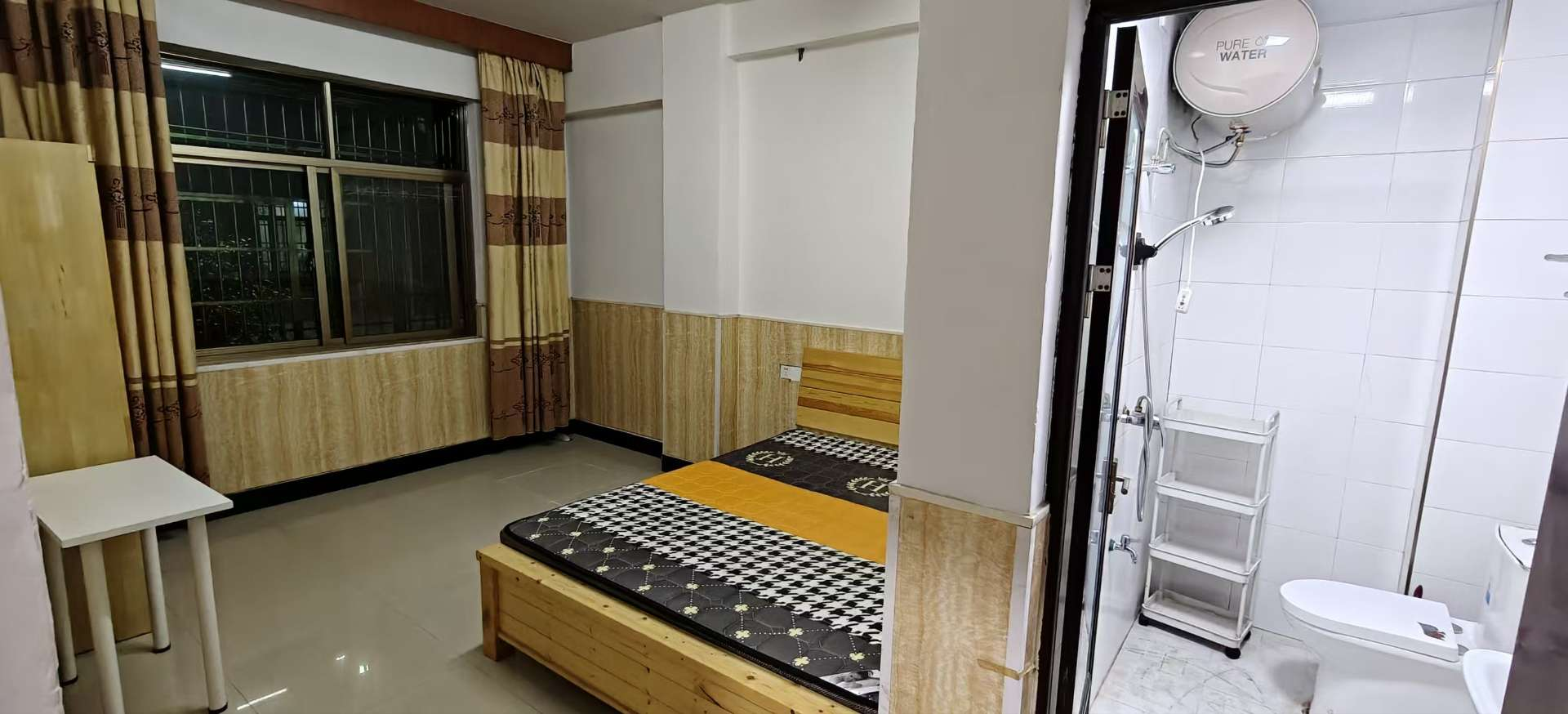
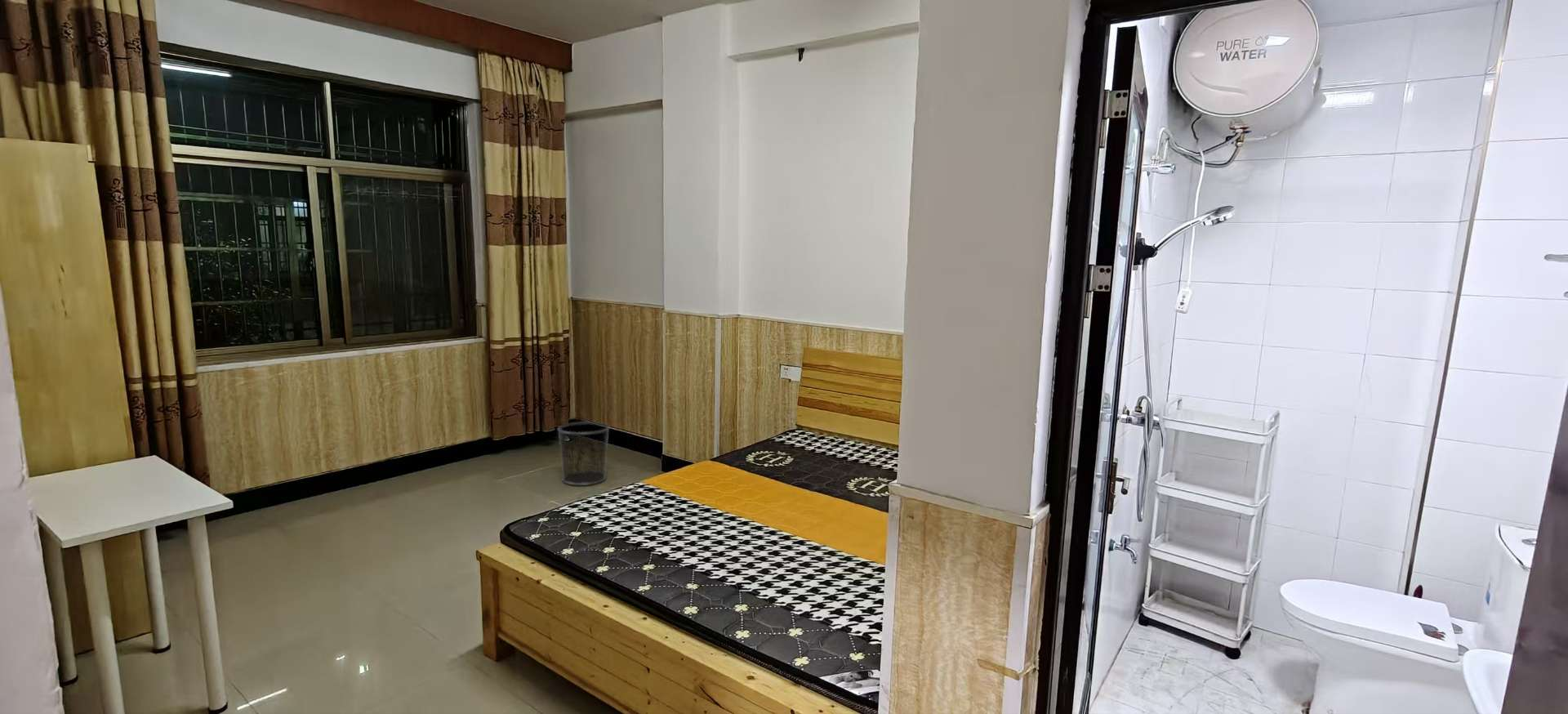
+ waste bin (584, 453)
